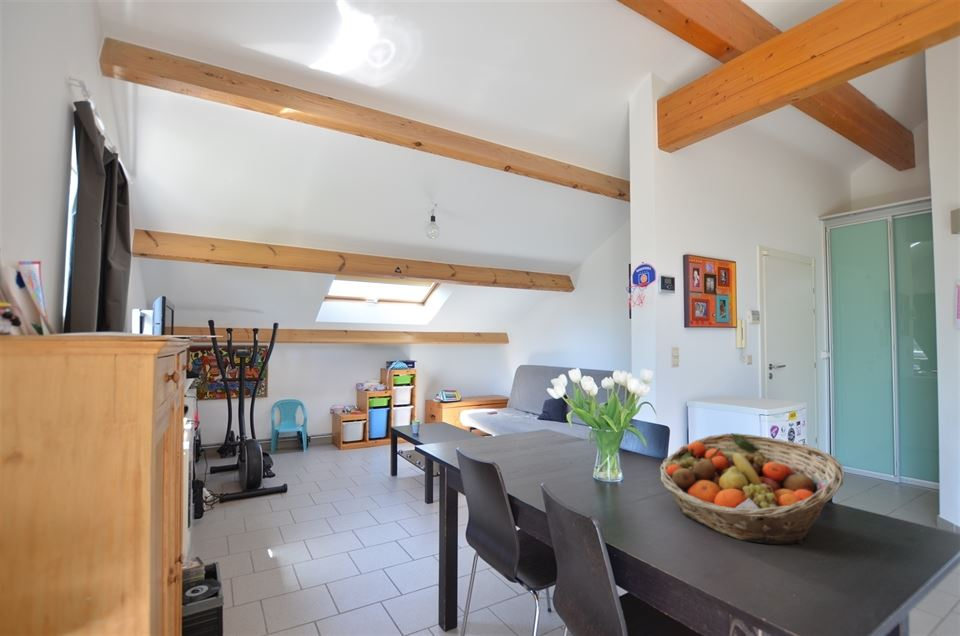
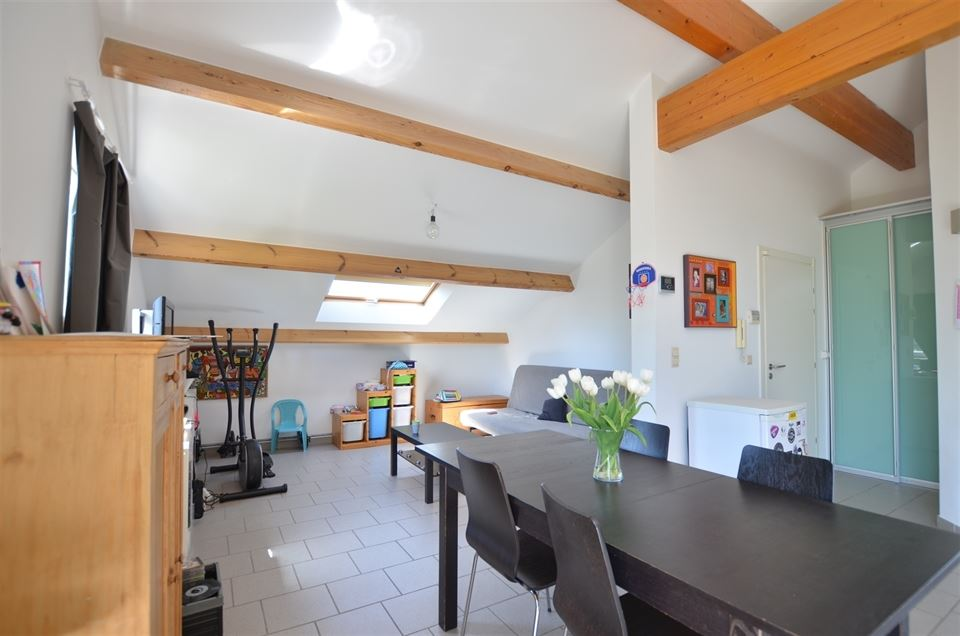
- fruit basket (742, 481)
